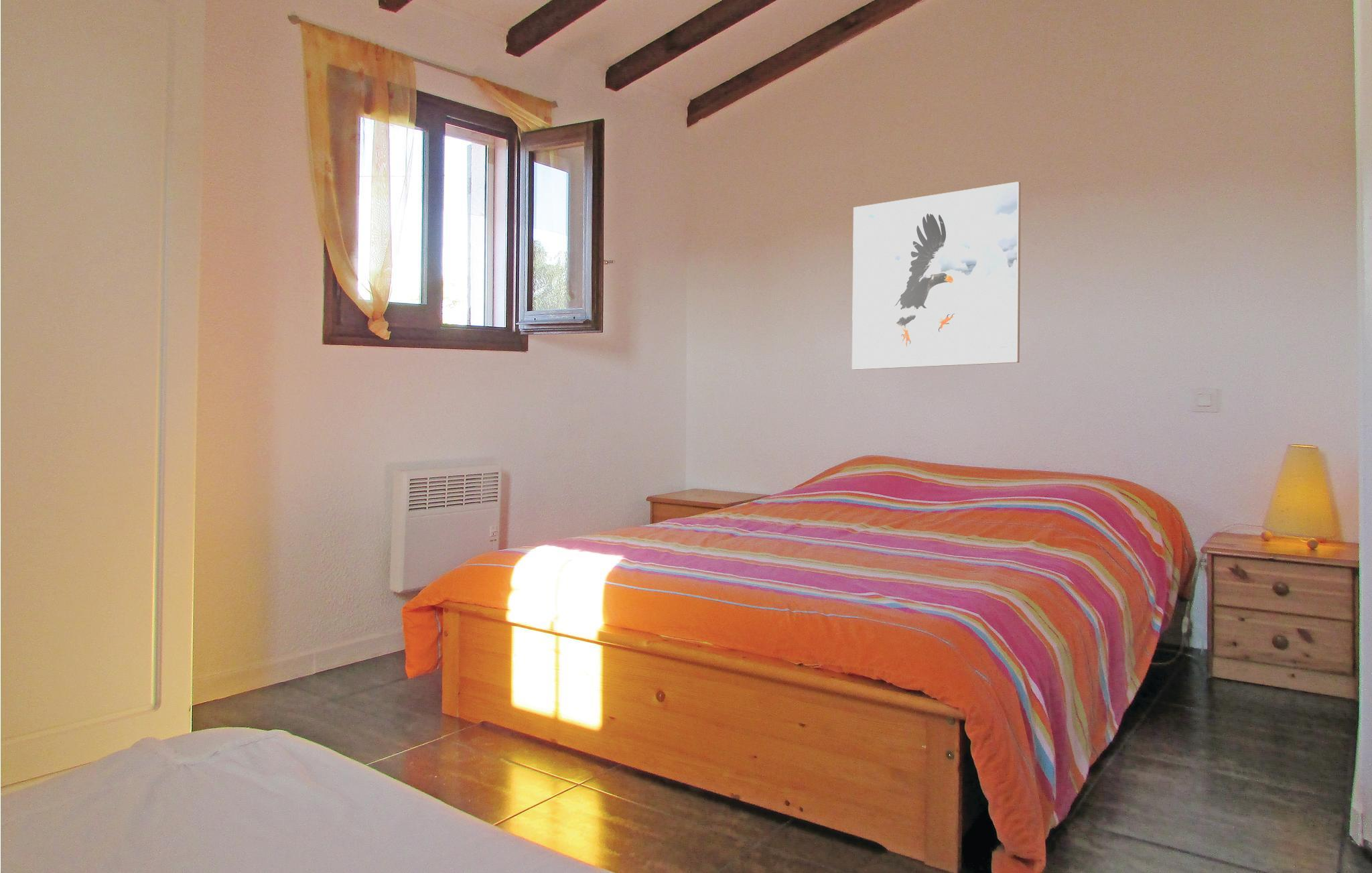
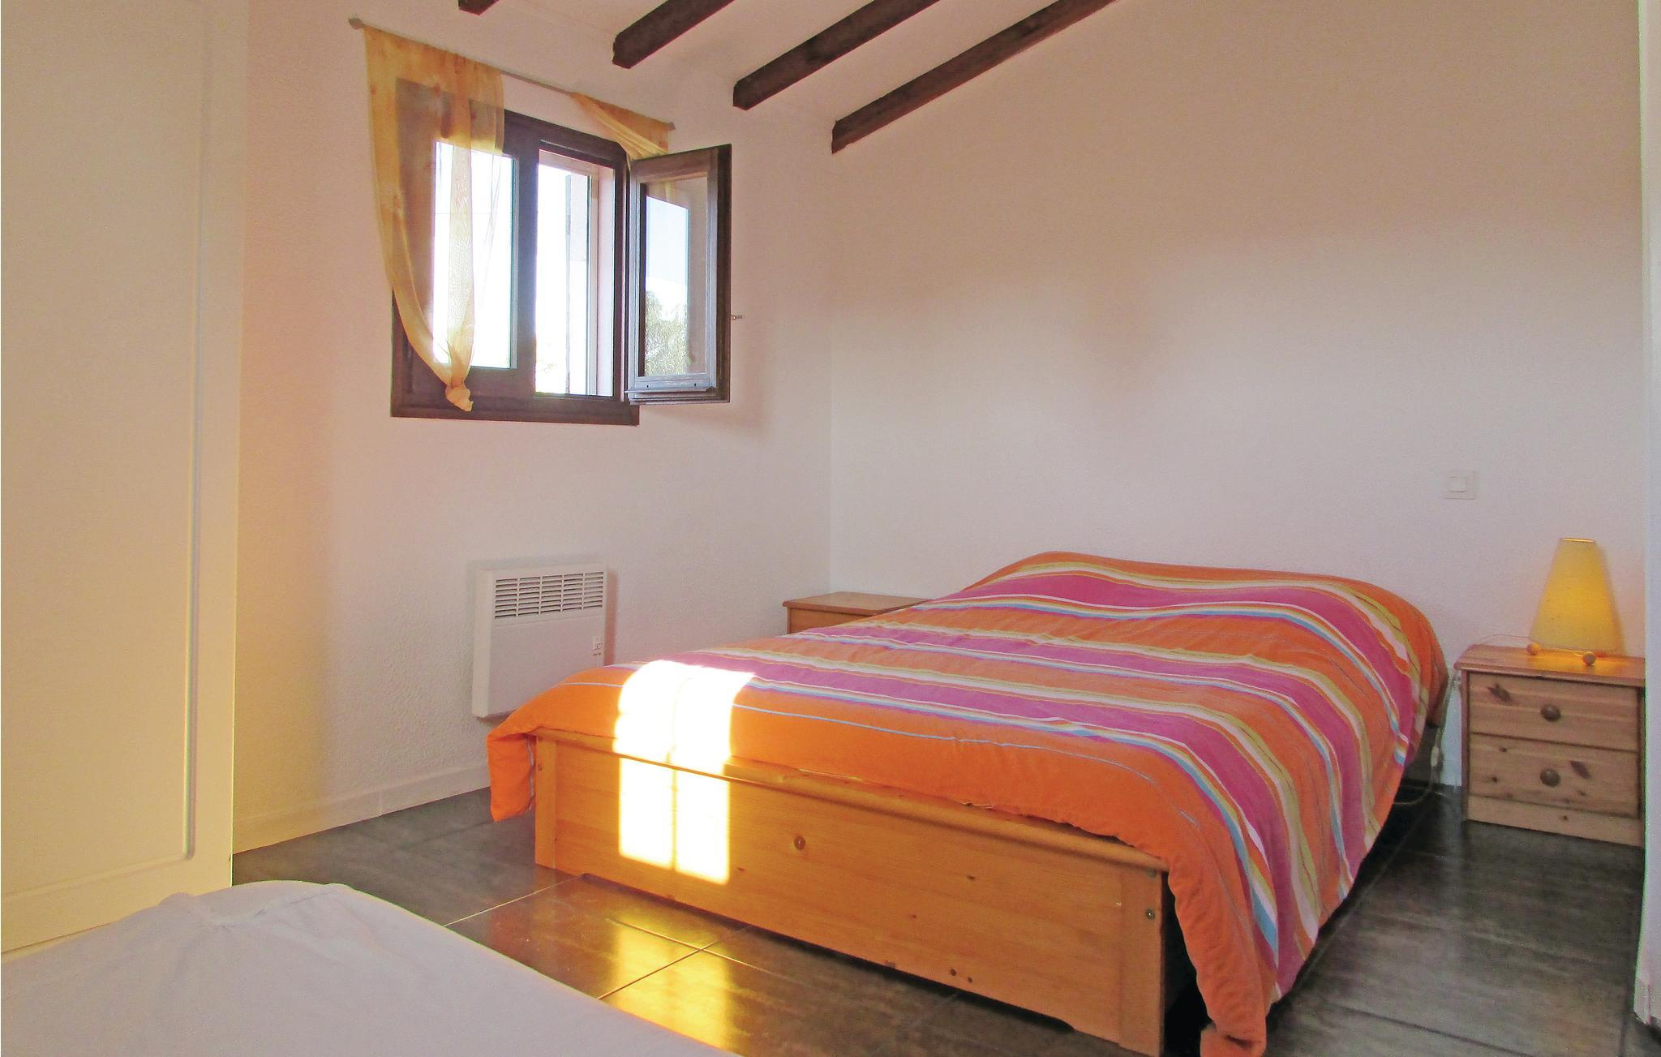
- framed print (932, 281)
